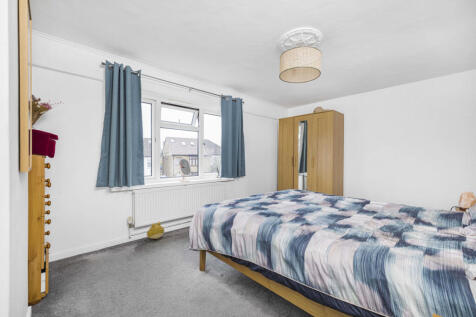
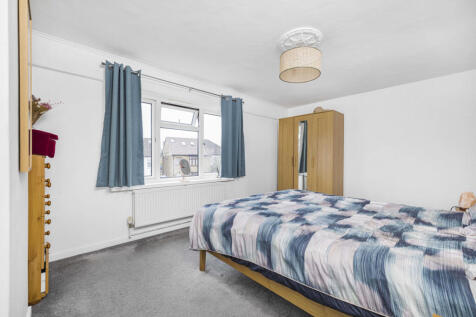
- plush toy (155, 230)
